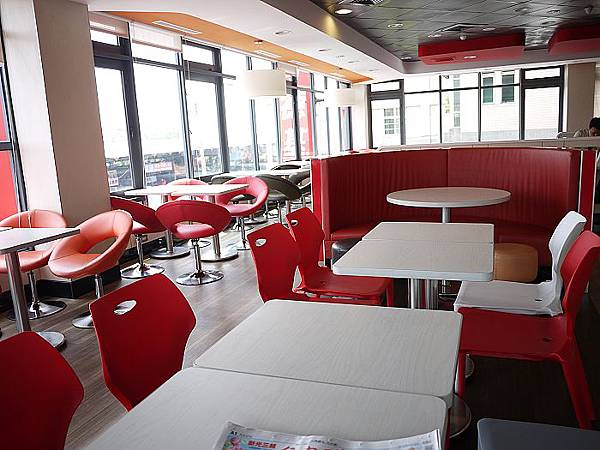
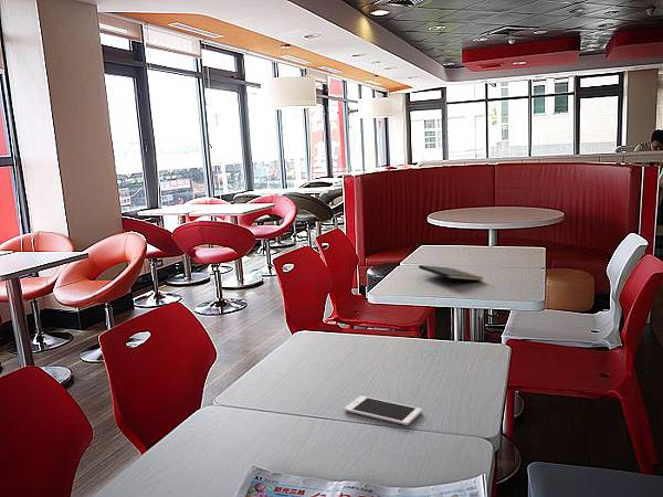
+ cell phone (382, 410)
+ notepad (450, 273)
